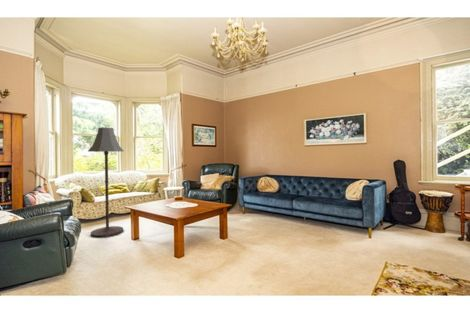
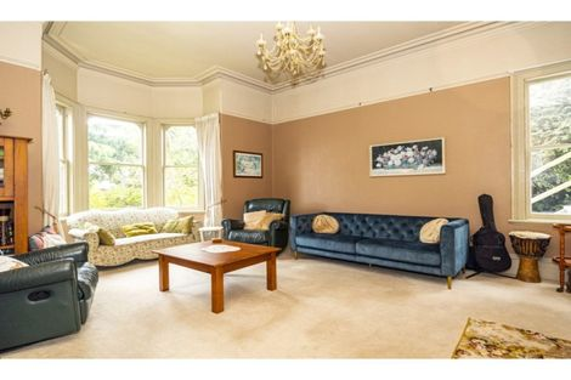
- floor lamp (106, 180)
